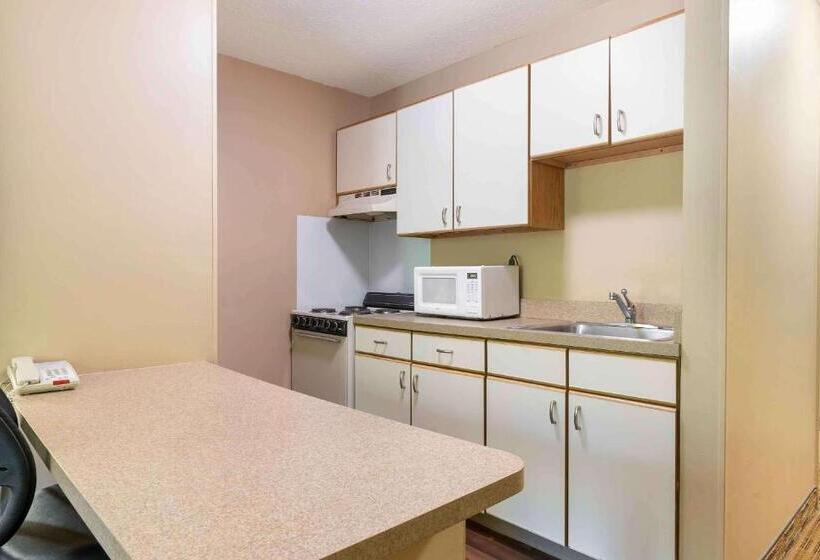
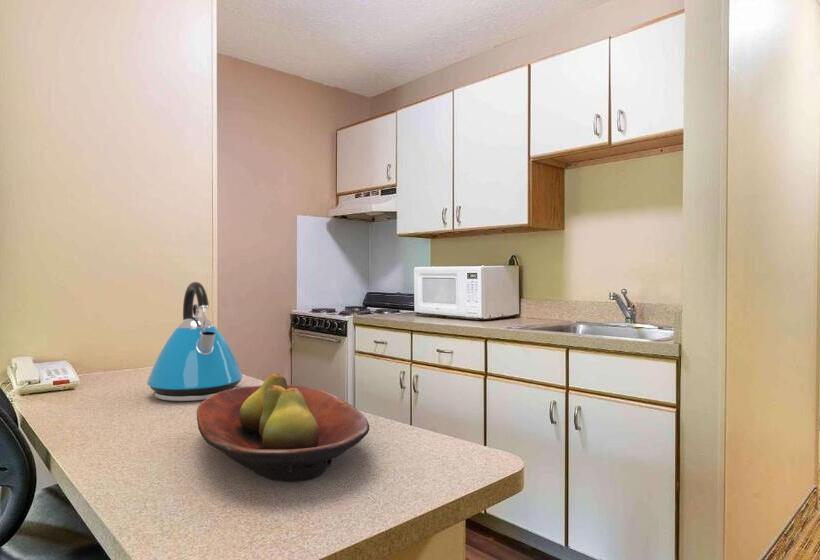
+ fruit bowl (278, 415)
+ kettle (195, 336)
